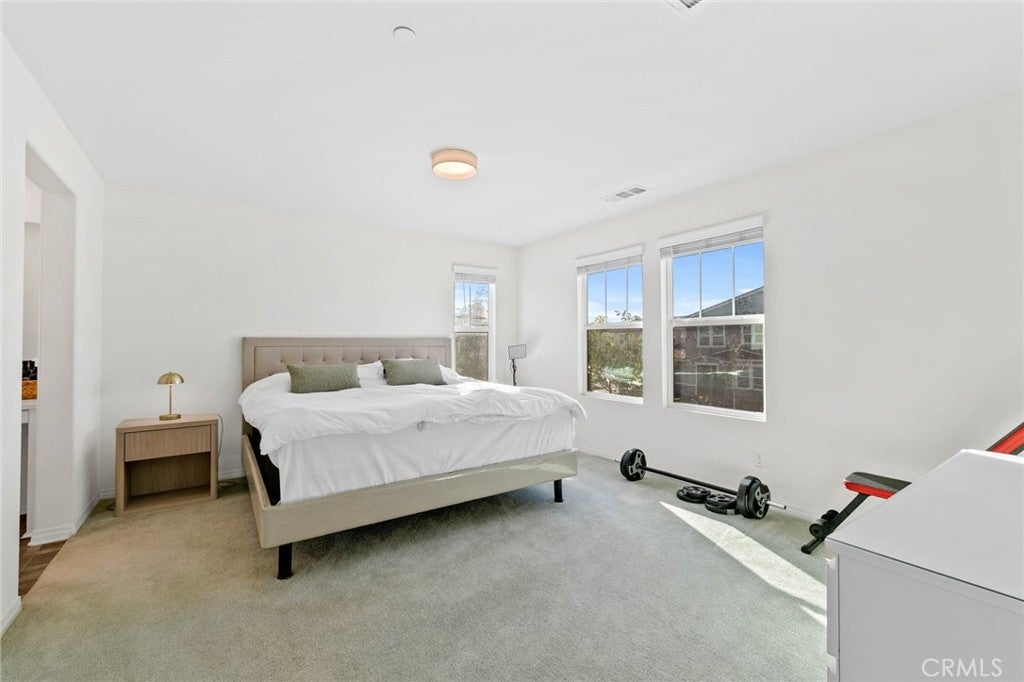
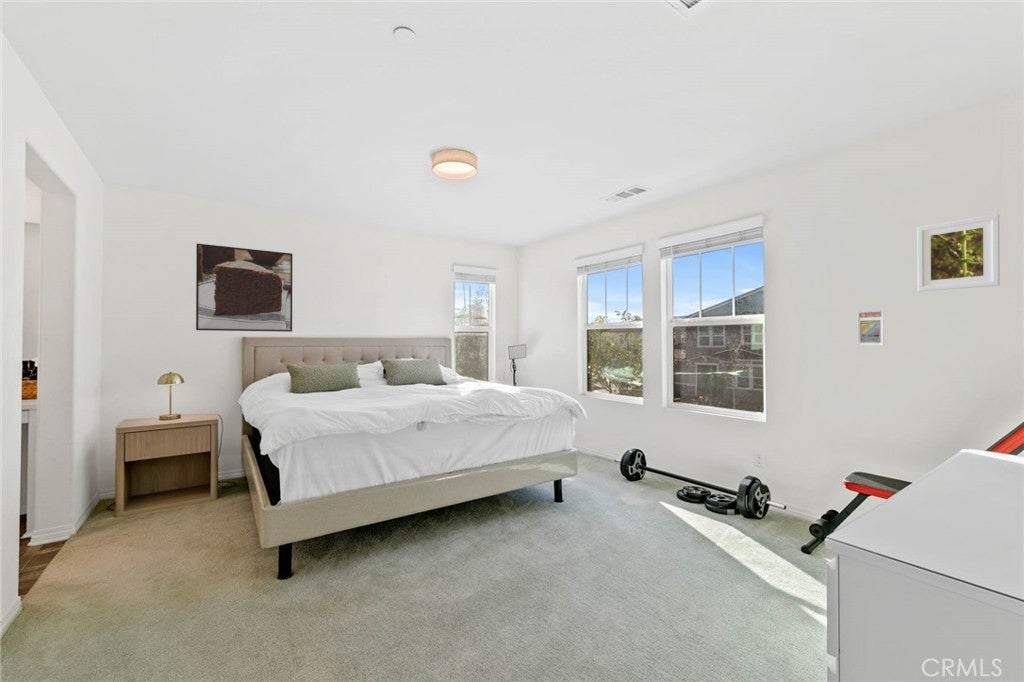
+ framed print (956, 254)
+ trading card display case (870, 328)
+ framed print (246, 289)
